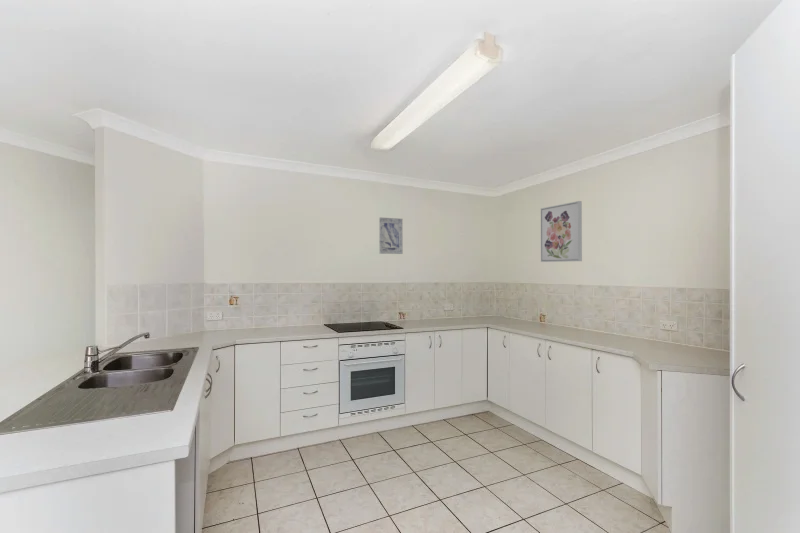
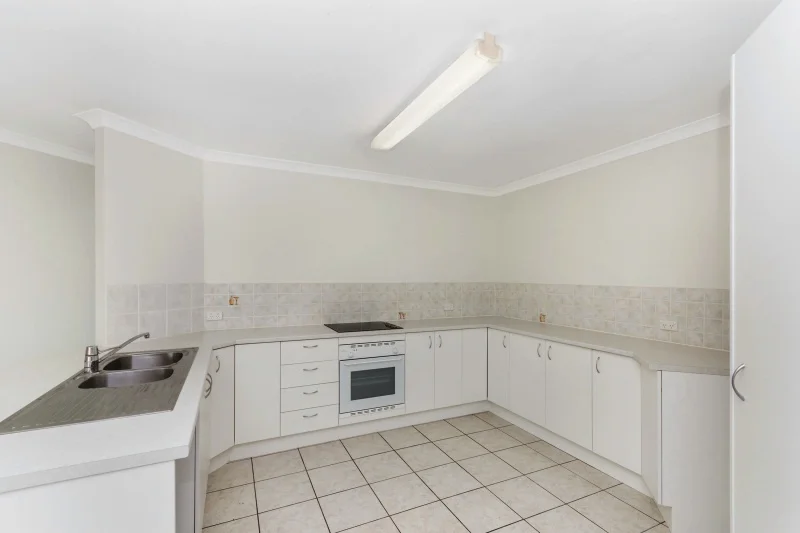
- wall art (391, 235)
- wall art (560, 233)
